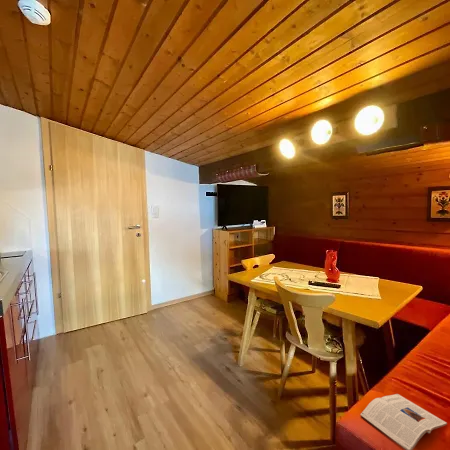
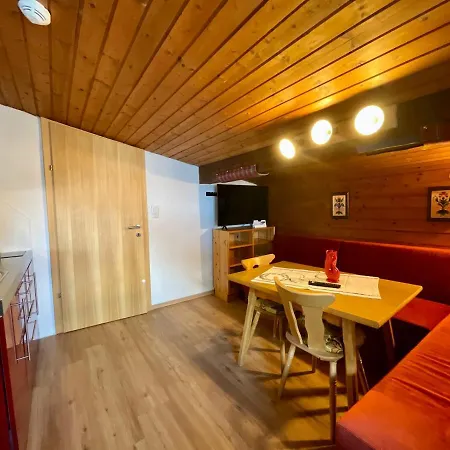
- magazine (402, 415)
